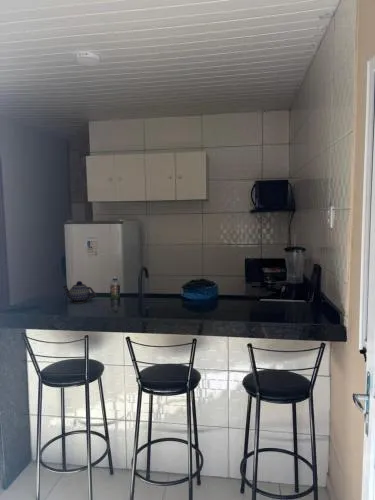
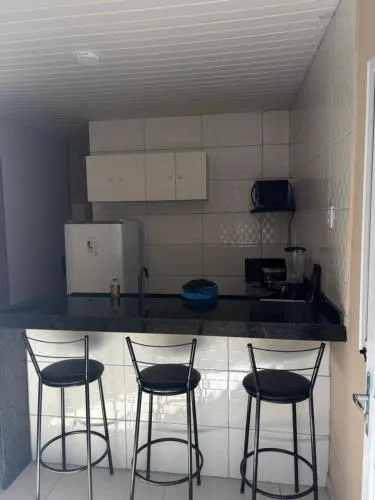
- teapot (79, 291)
